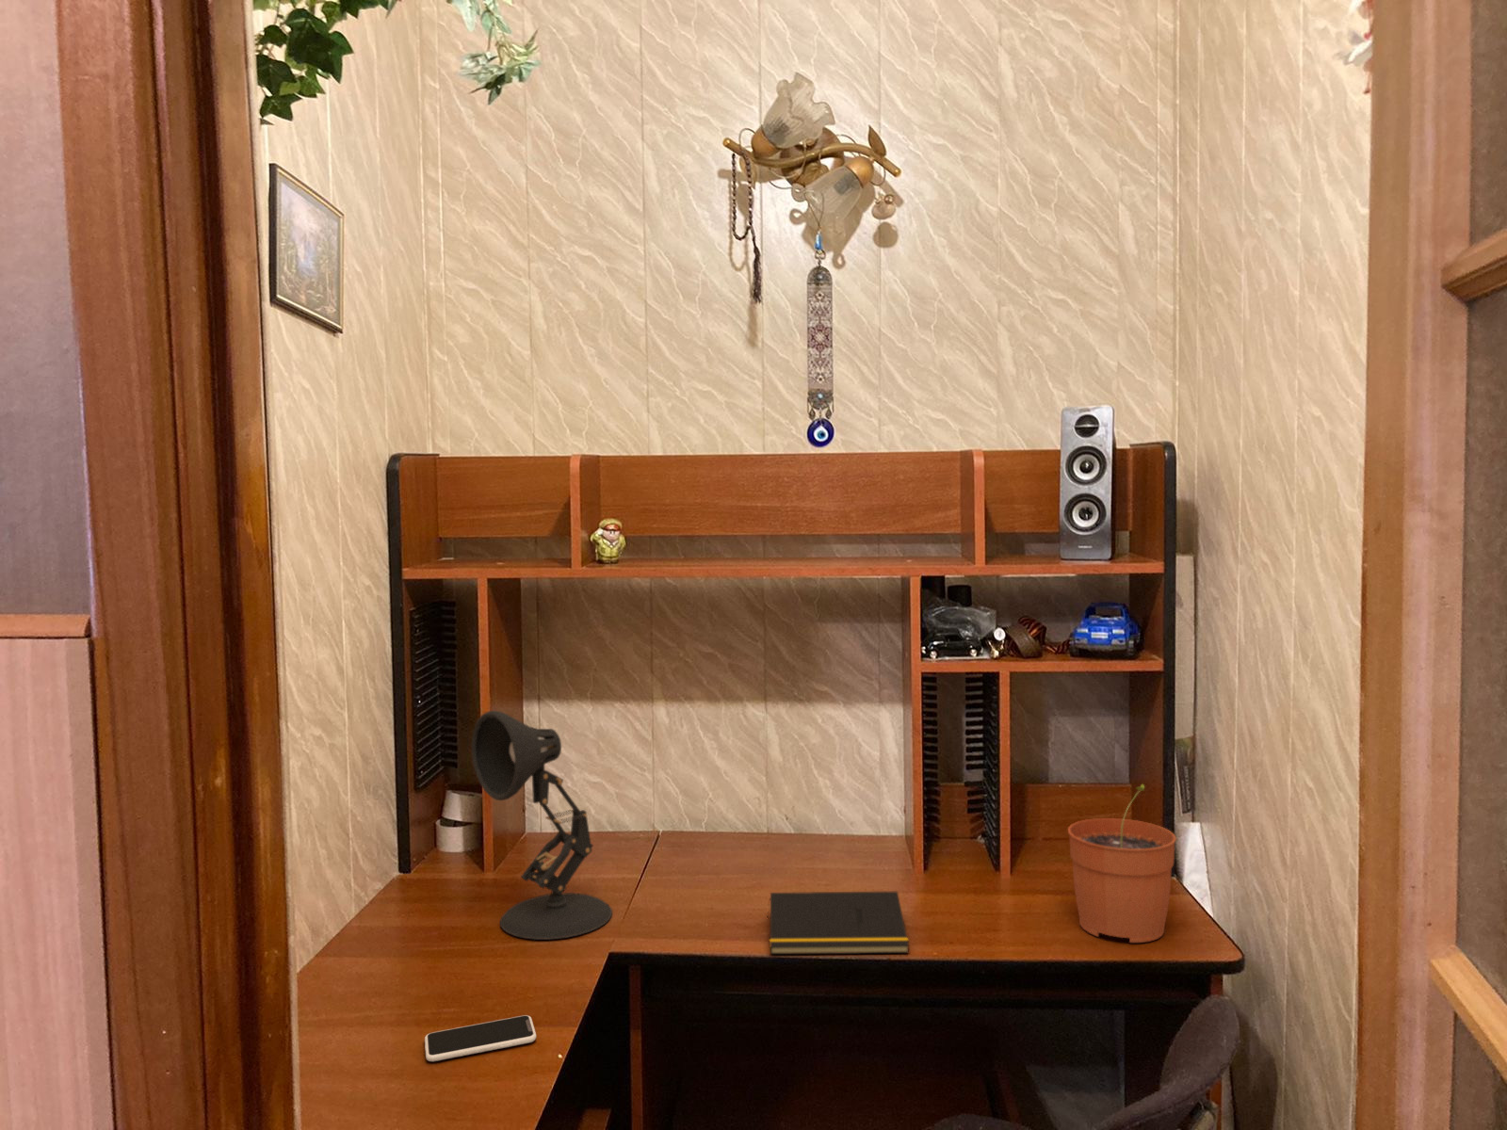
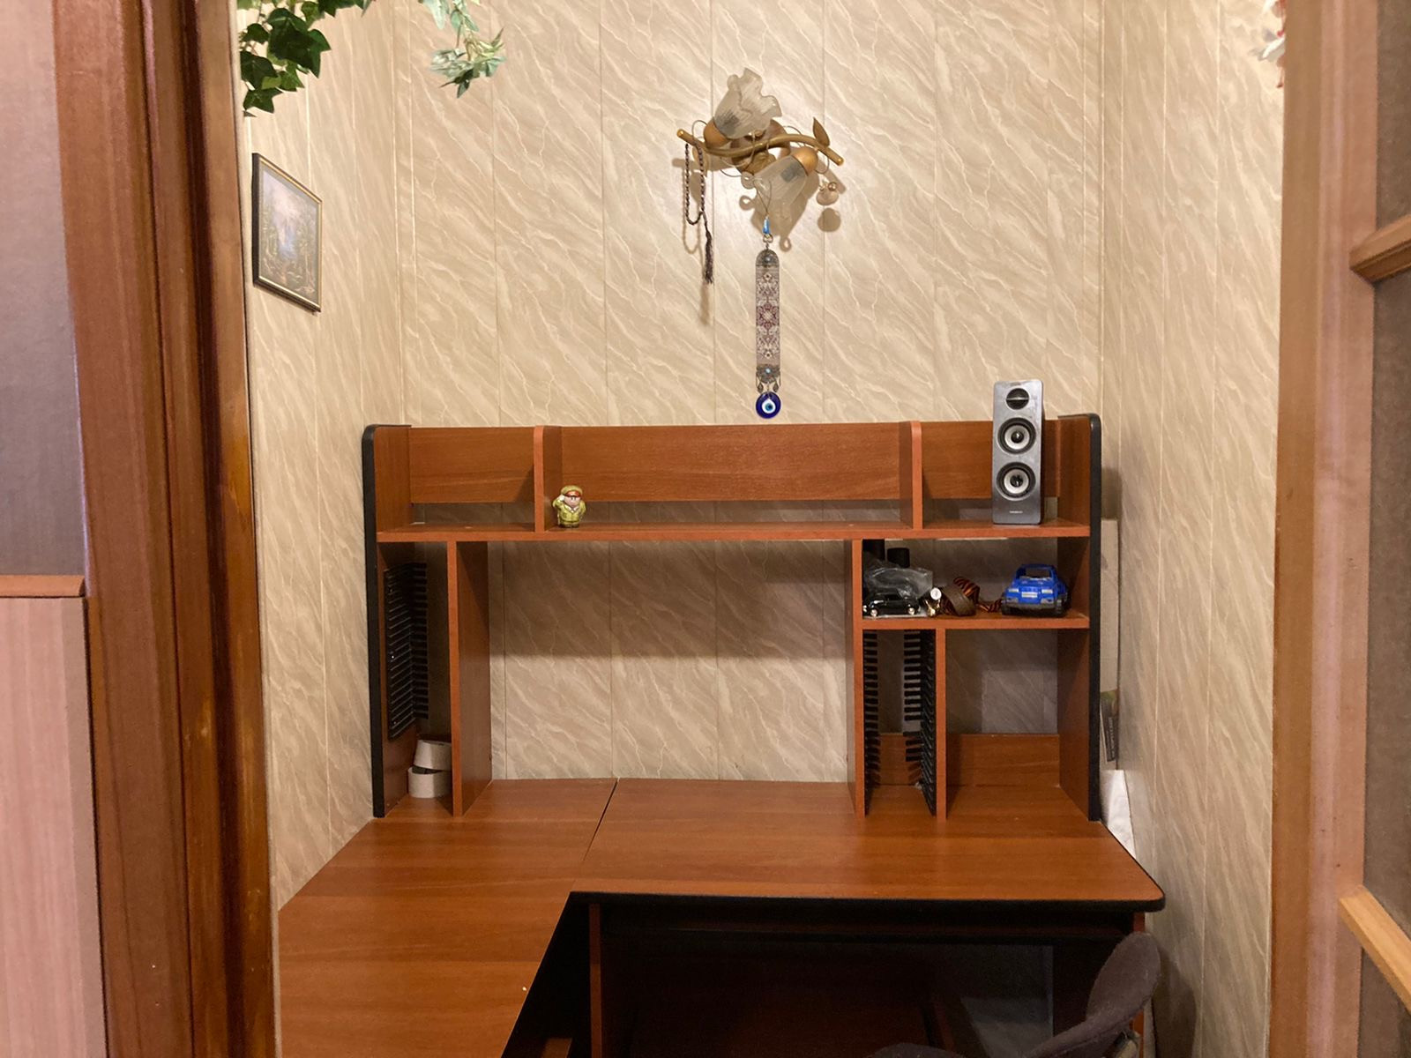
- desk lamp (549, 811)
- smartphone (481, 1036)
- plant pot (1121, 856)
- notepad (837, 921)
